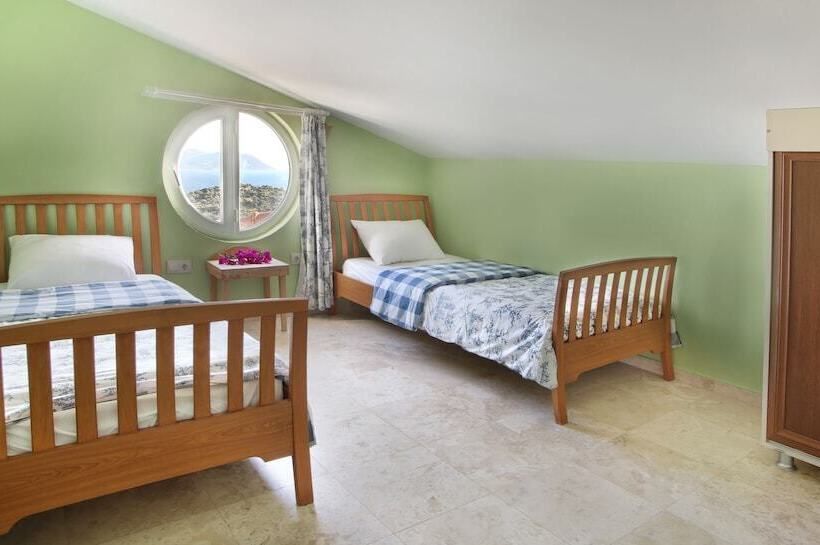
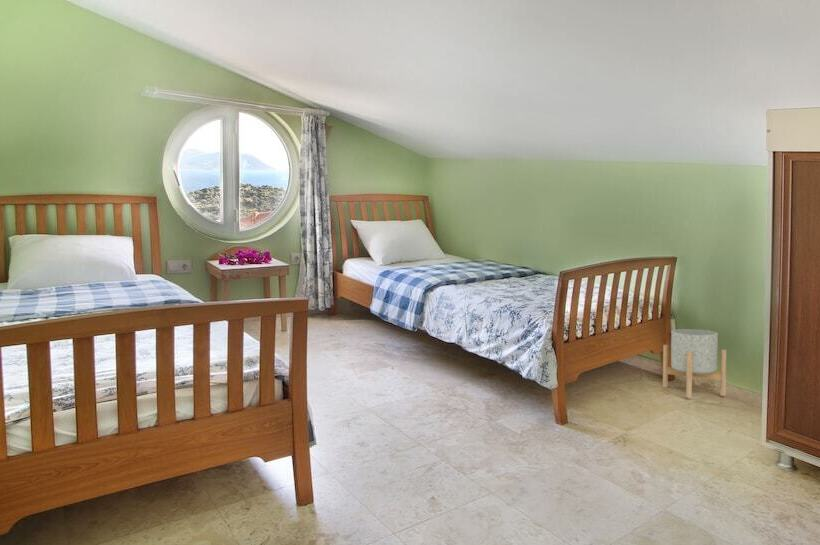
+ planter (693, 361)
